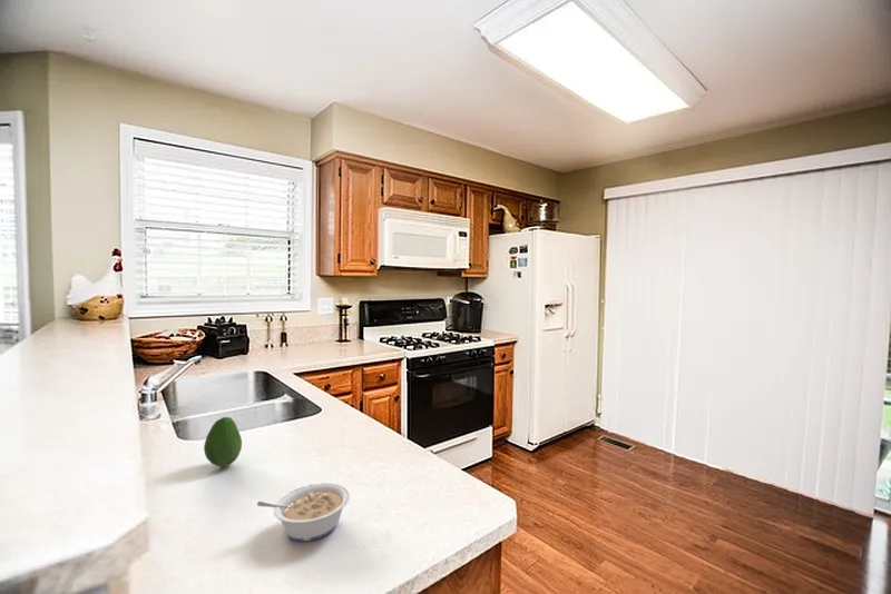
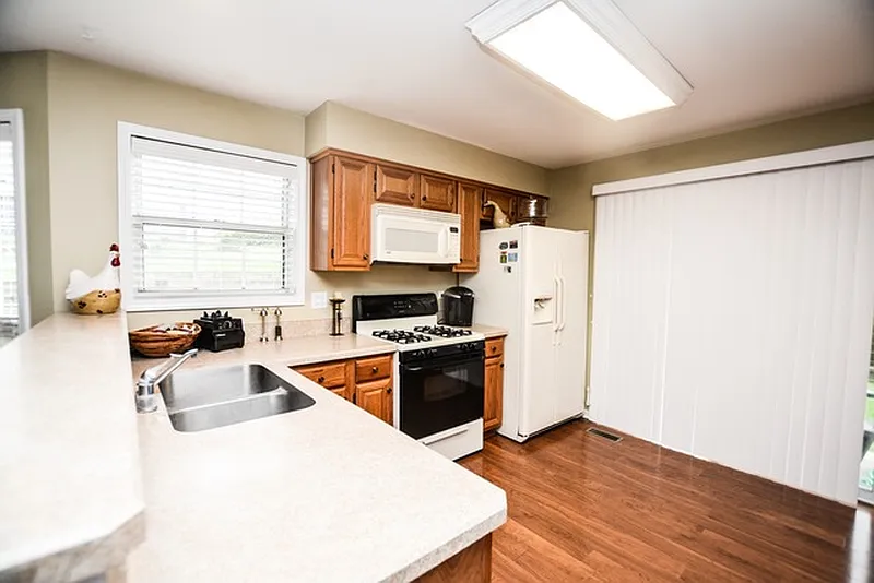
- legume (310, 512)
- fruit (223, 440)
